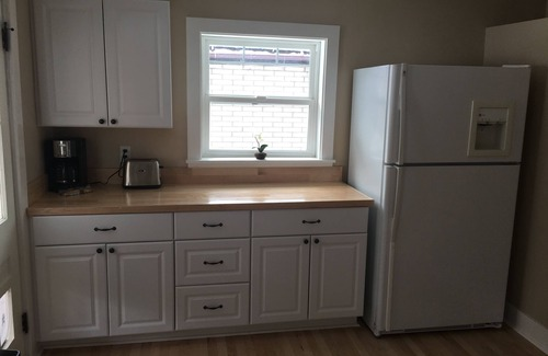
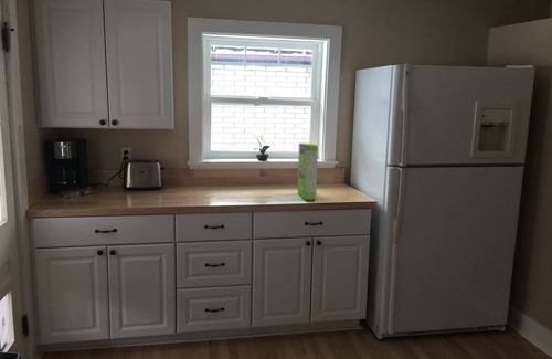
+ cake mix box (307, 170)
